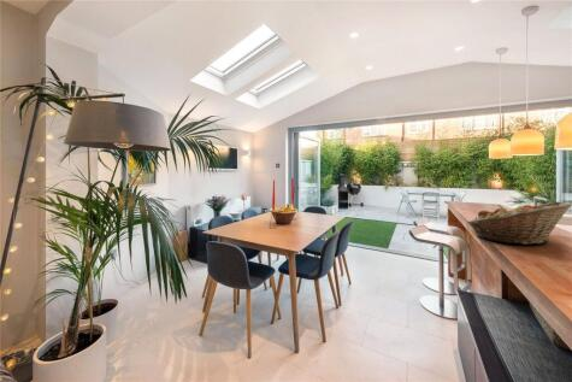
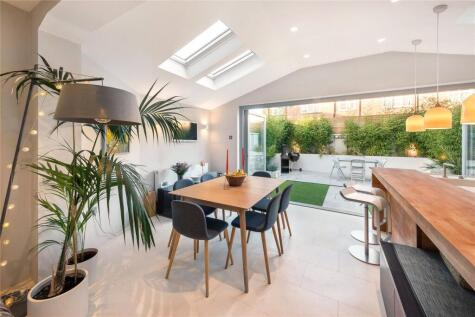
- fruit basket (514, 219)
